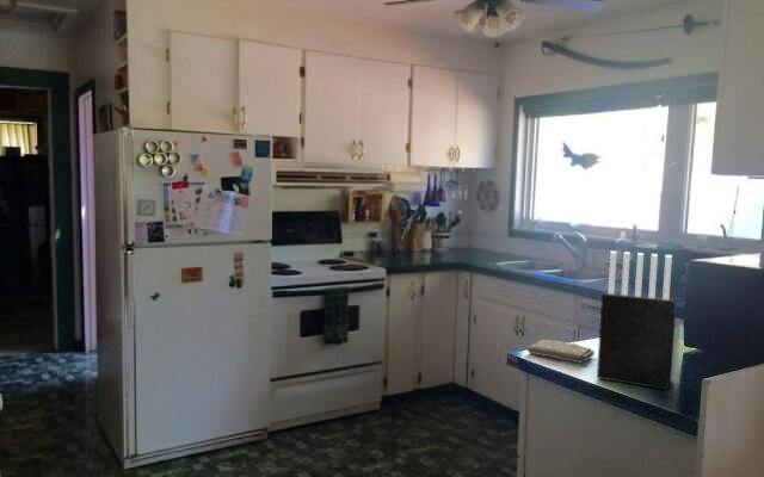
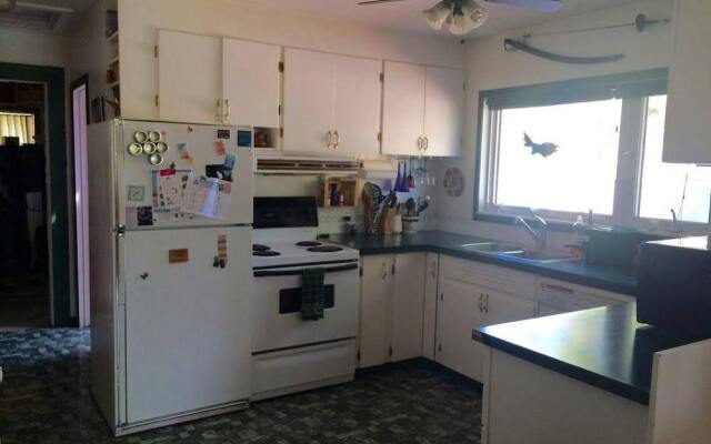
- washcloth (560, 349)
- knife block (637, 315)
